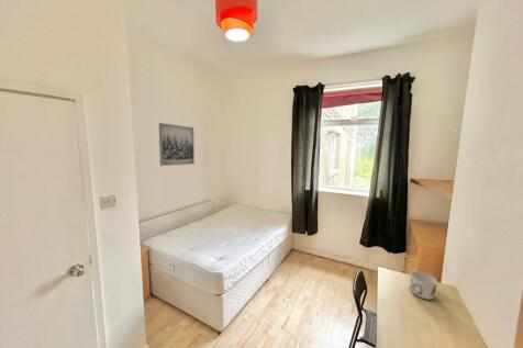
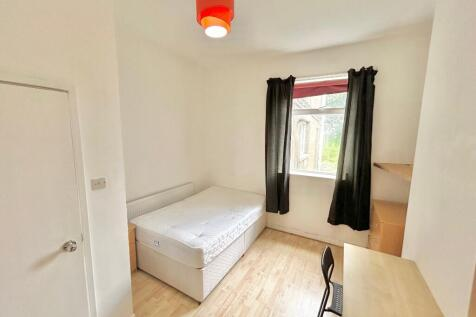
- mug (422, 282)
- wall art (178, 145)
